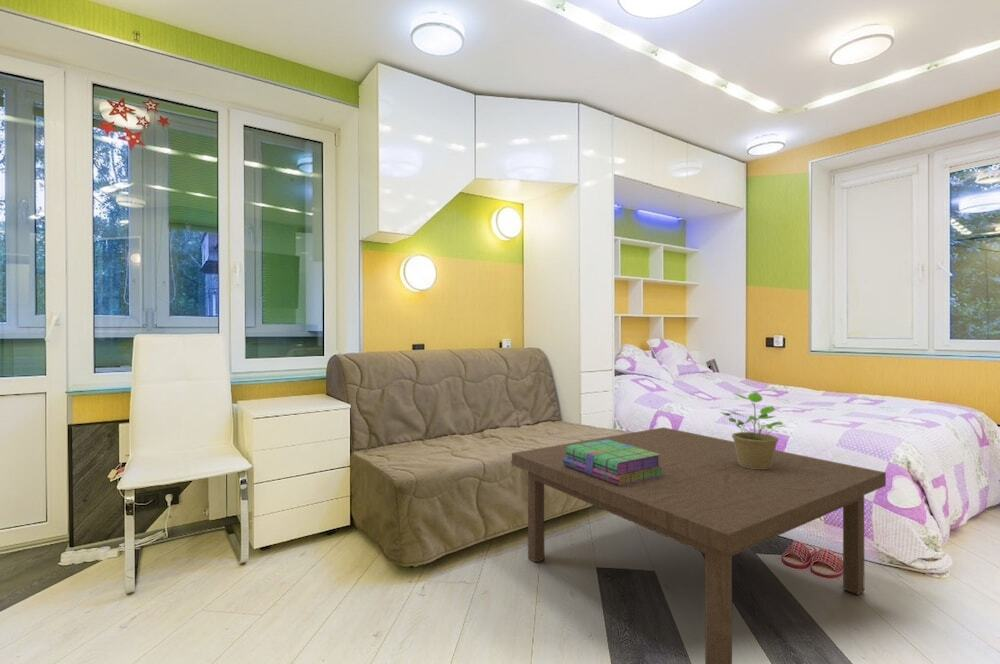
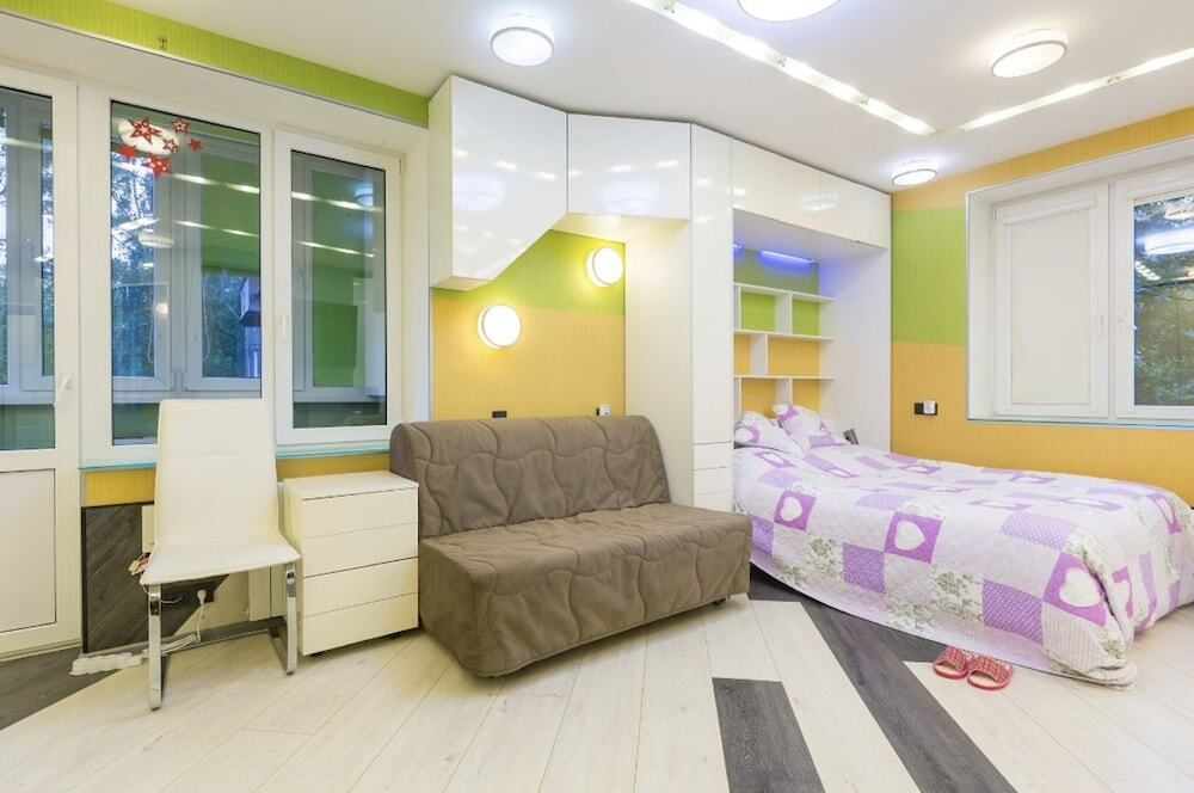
- stack of books (611, 459)
- potted plant (759, 430)
- coffee table (684, 517)
